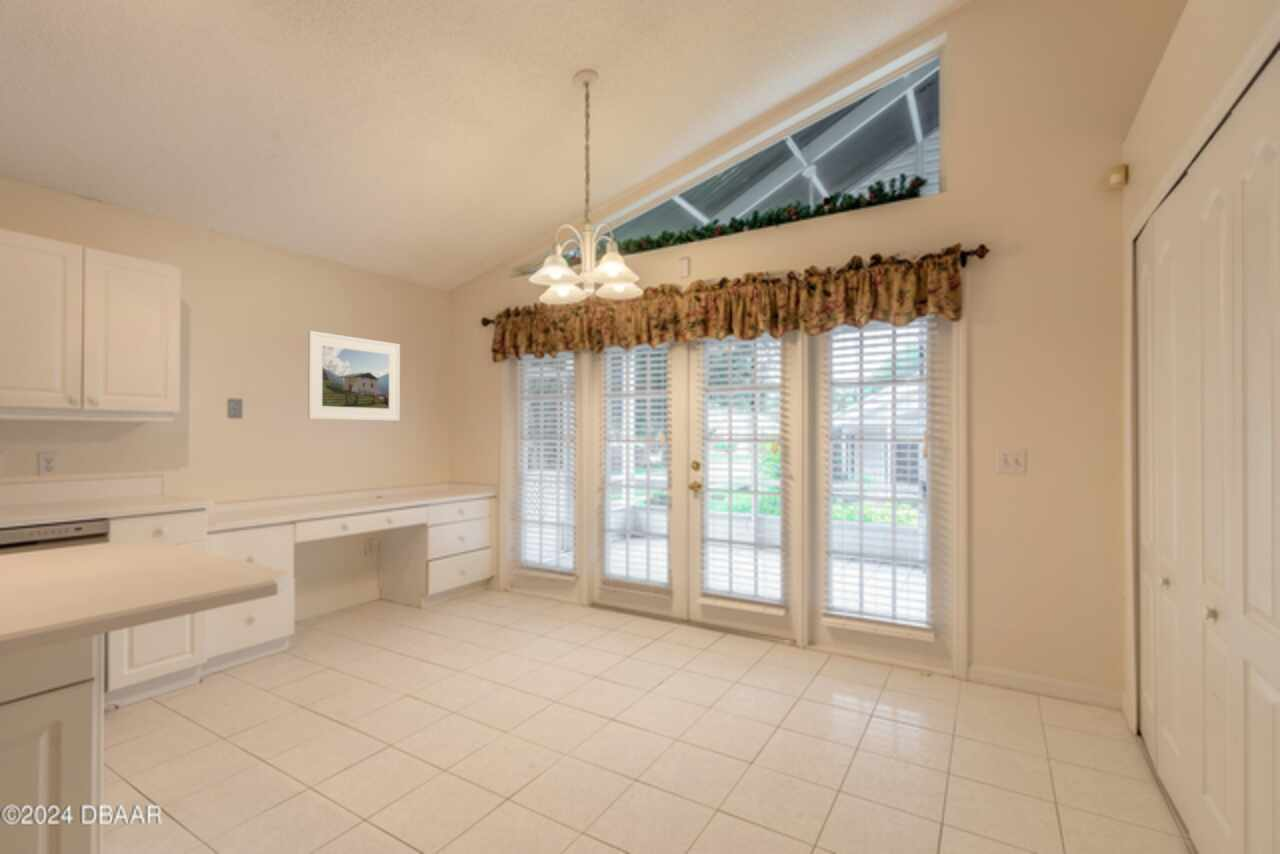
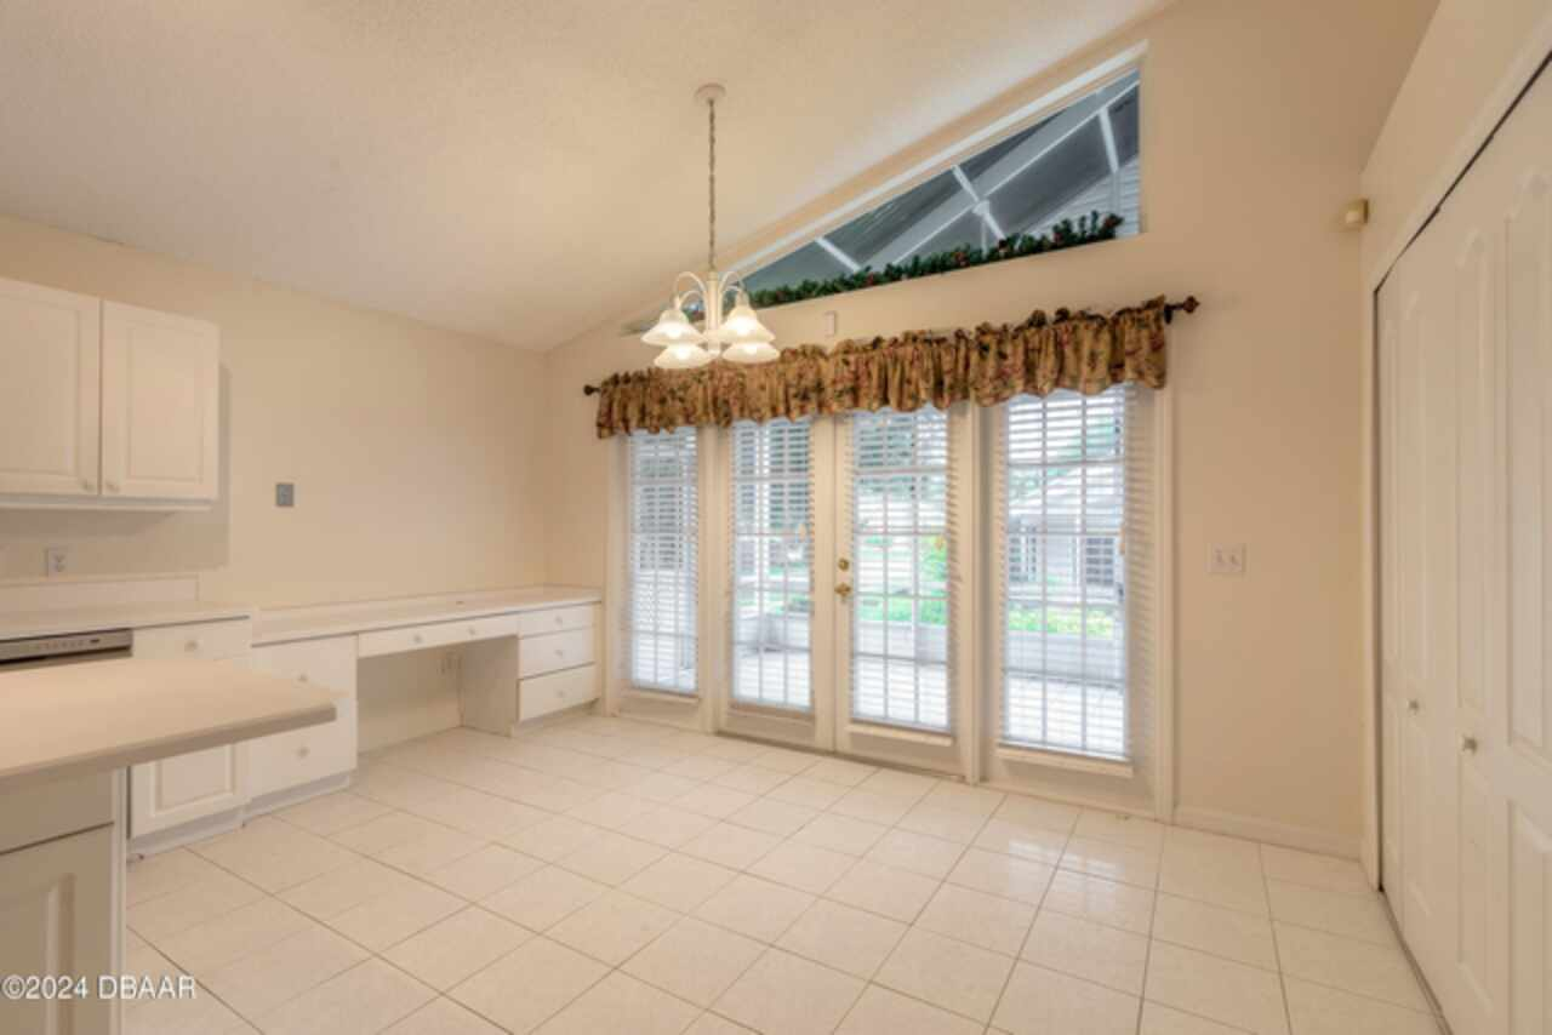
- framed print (357, 378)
